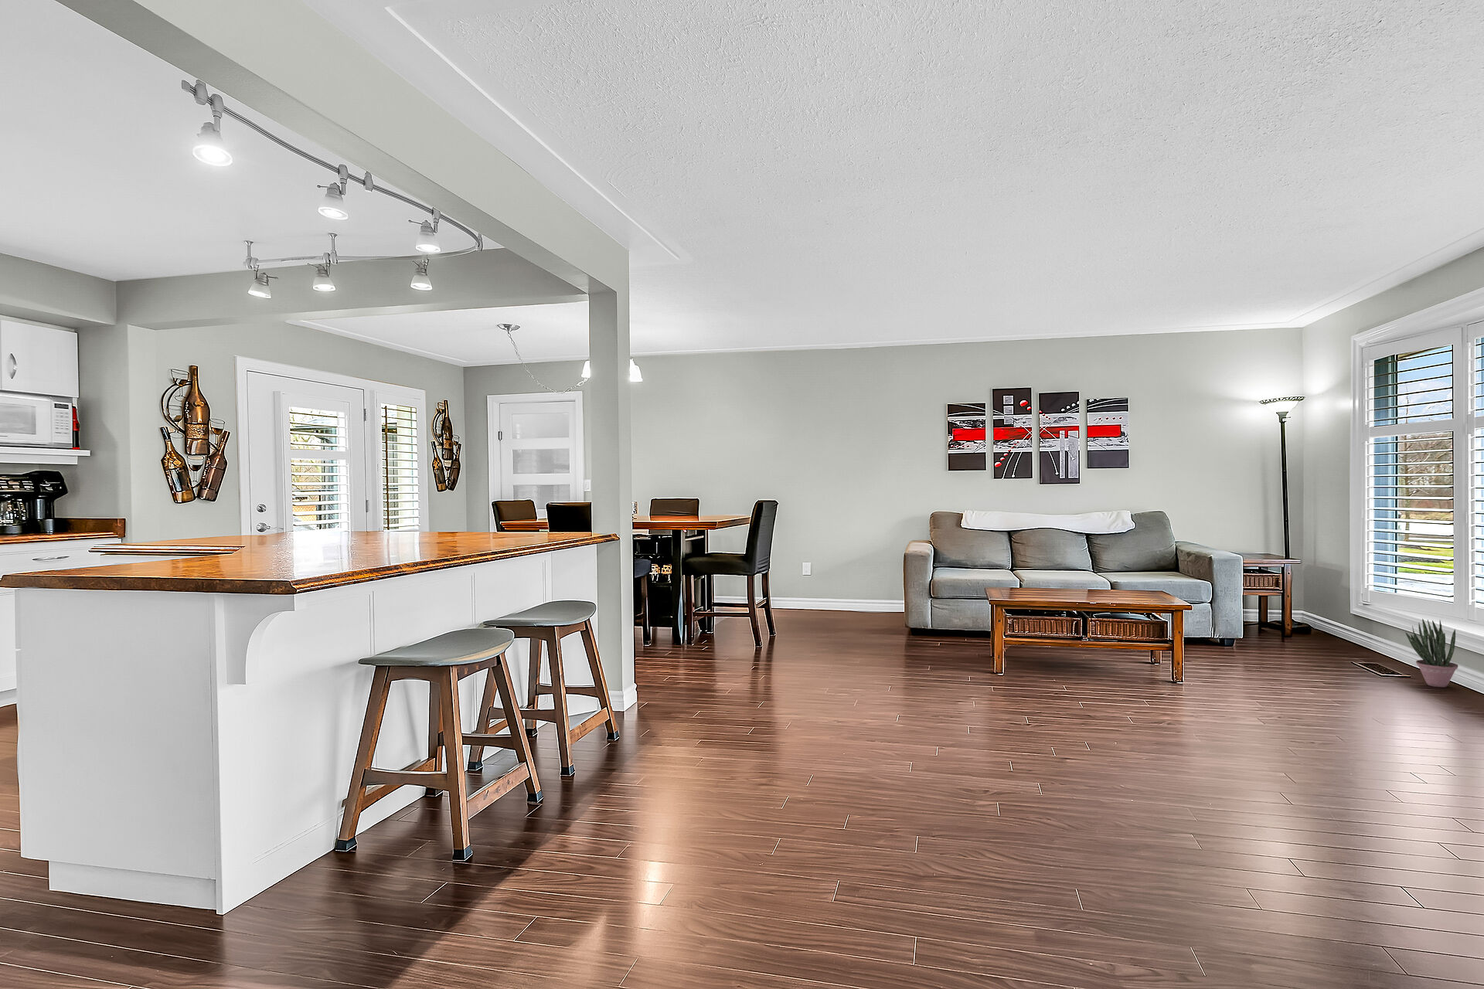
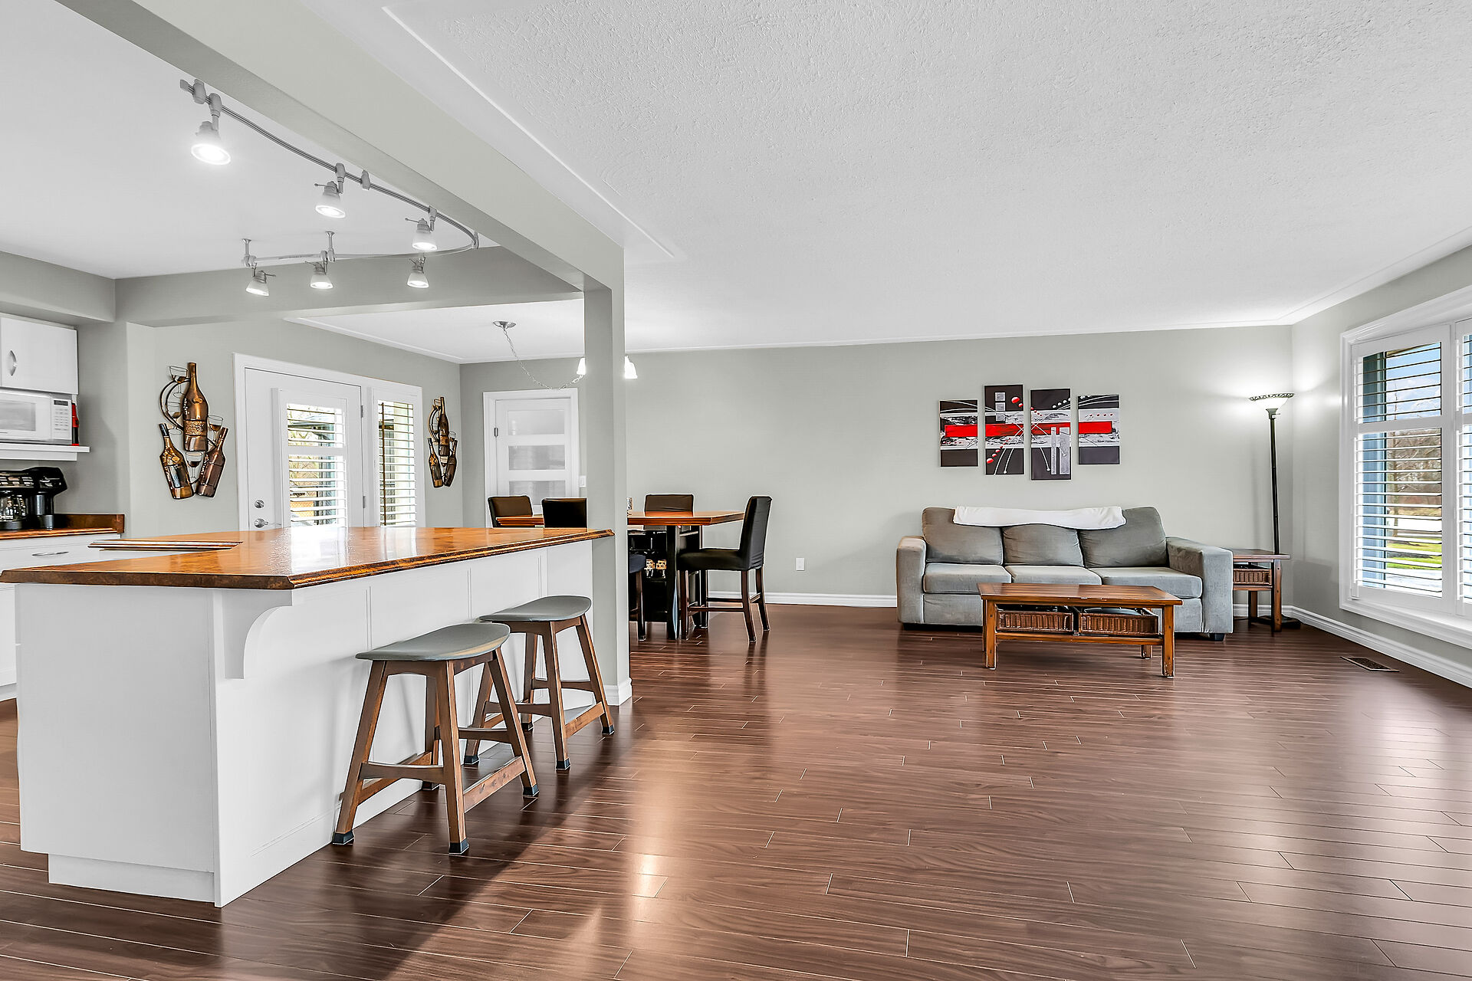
- potted plant (1431, 652)
